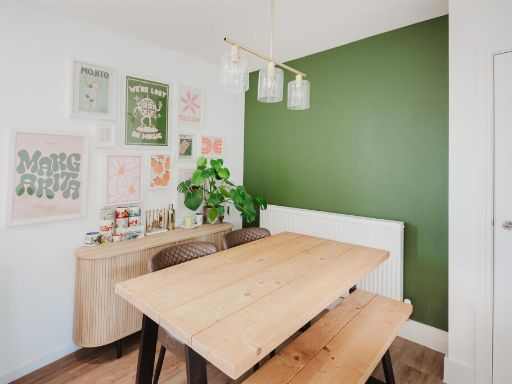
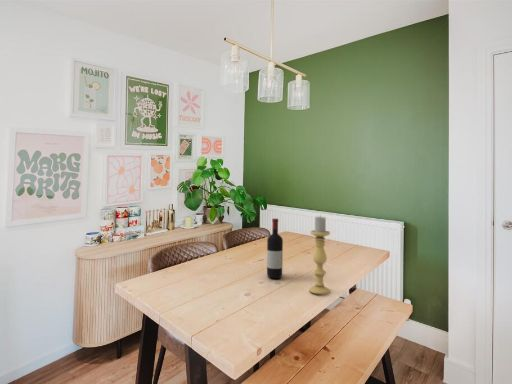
+ candle holder (319, 253)
+ wine bottle (274, 247)
